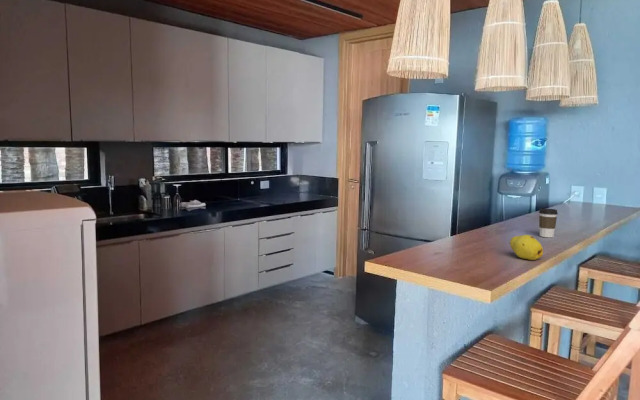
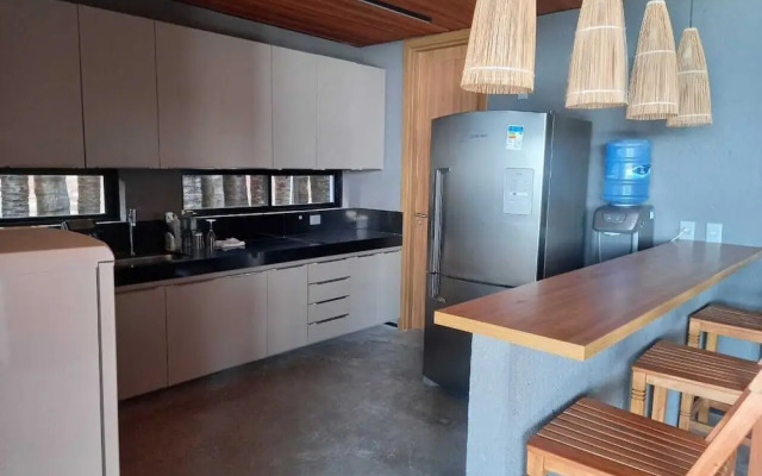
- fruit (525, 246)
- coffee cup (547, 222)
